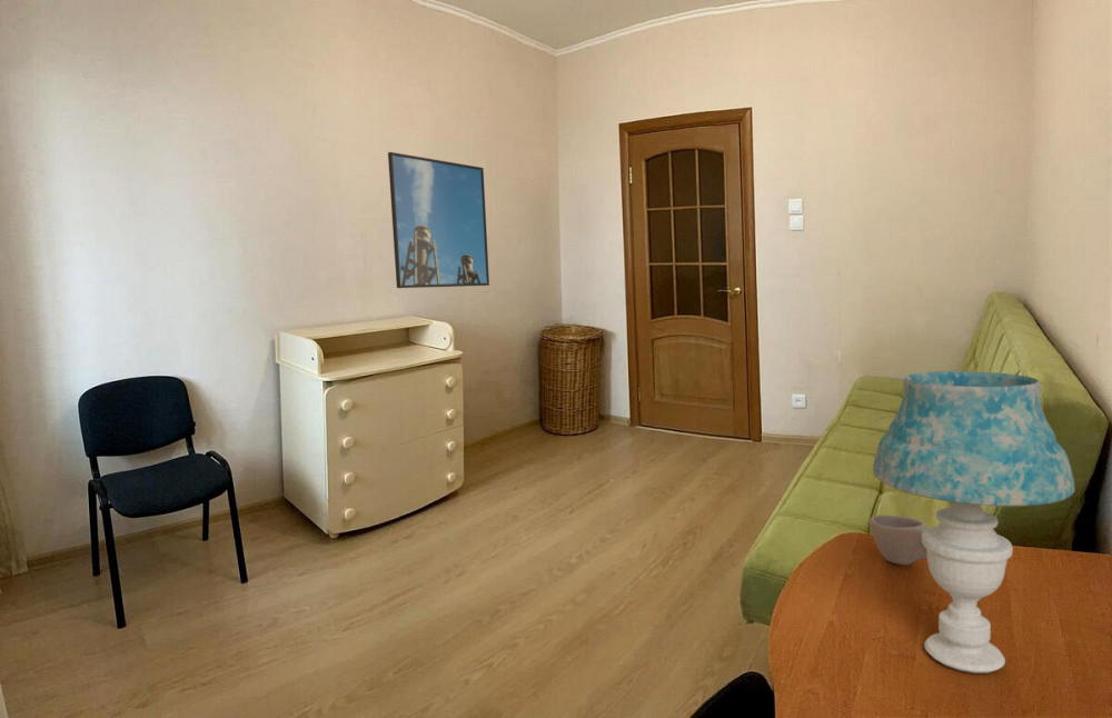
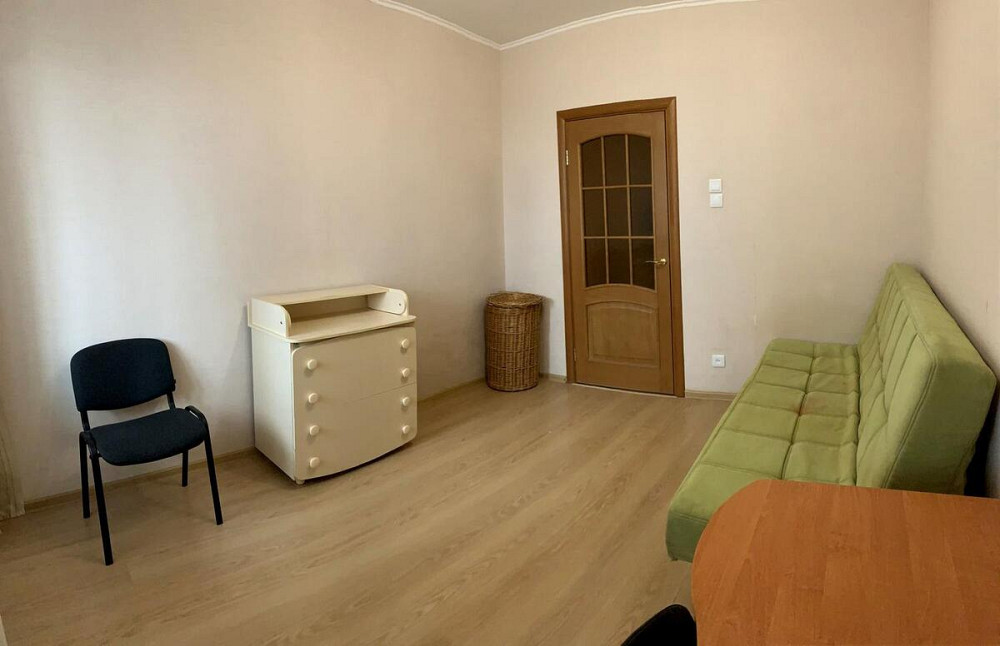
- table lamp (965, 520)
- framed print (443, 223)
- cup (905, 542)
